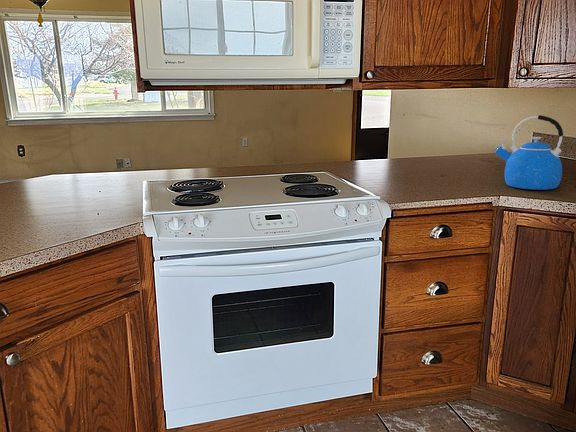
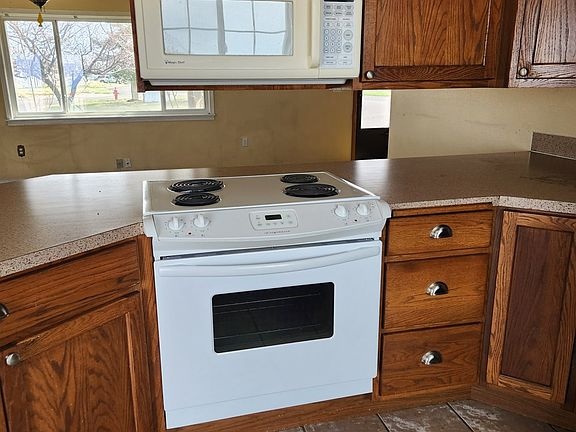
- kettle (528, 150)
